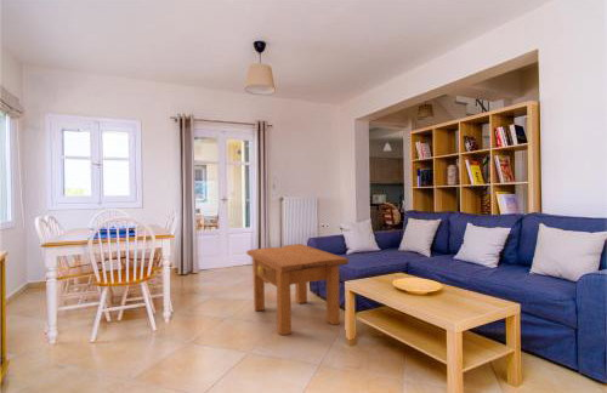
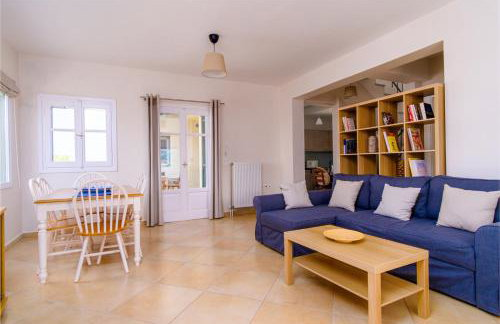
- side table (291, 284)
